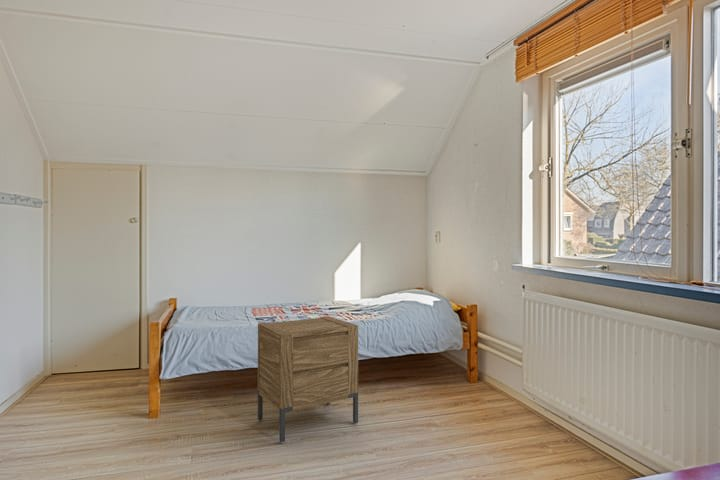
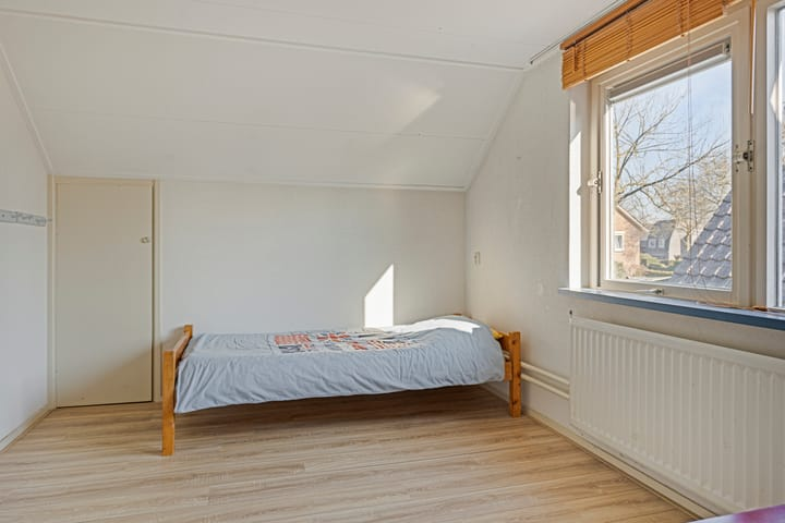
- nightstand (307, 373)
